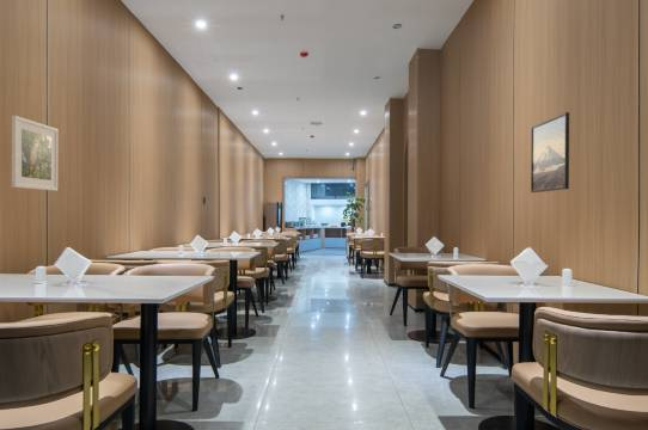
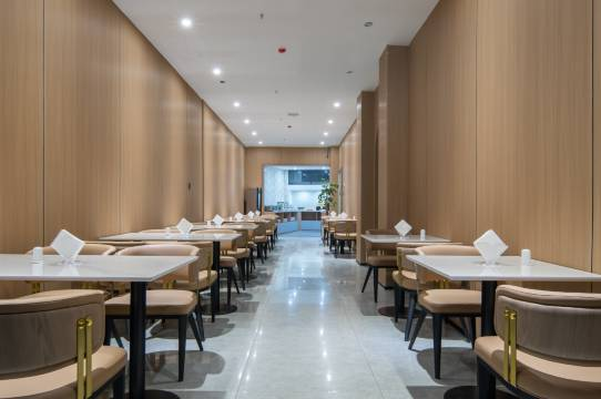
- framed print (36, 155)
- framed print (548, 155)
